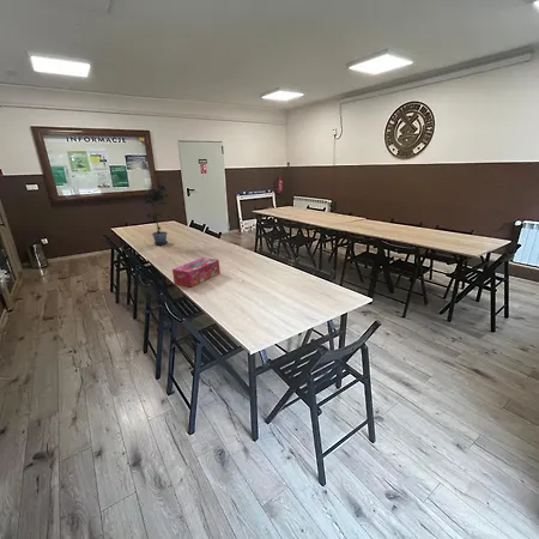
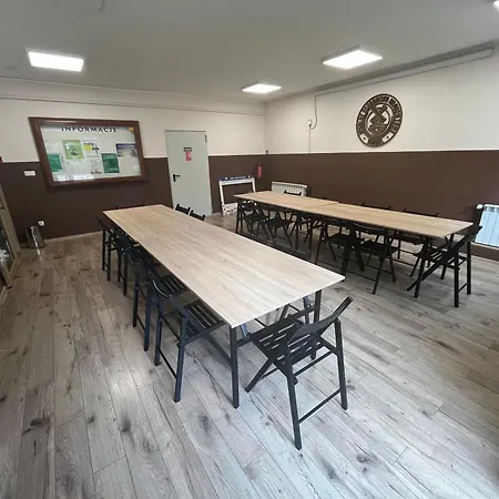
- tissue box (196, 271)
- potted plant (156, 213)
